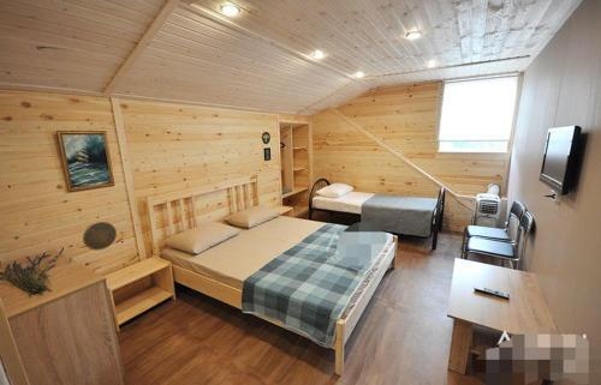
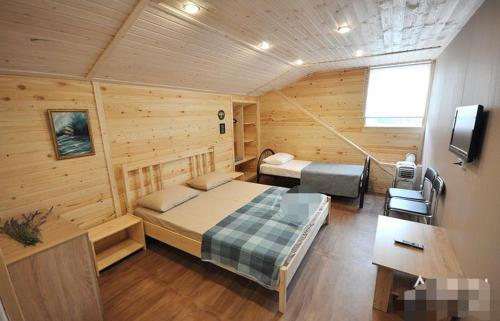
- decorative plate (101, 235)
